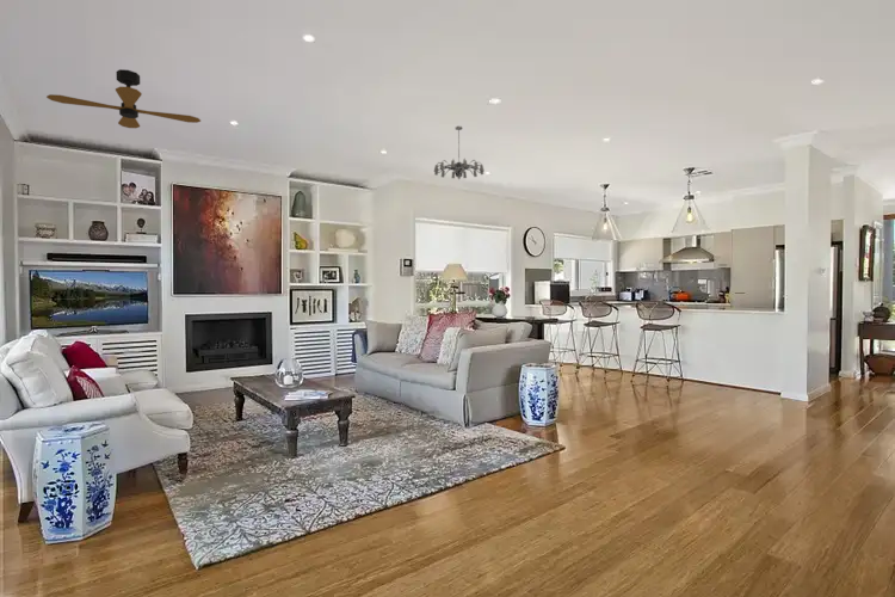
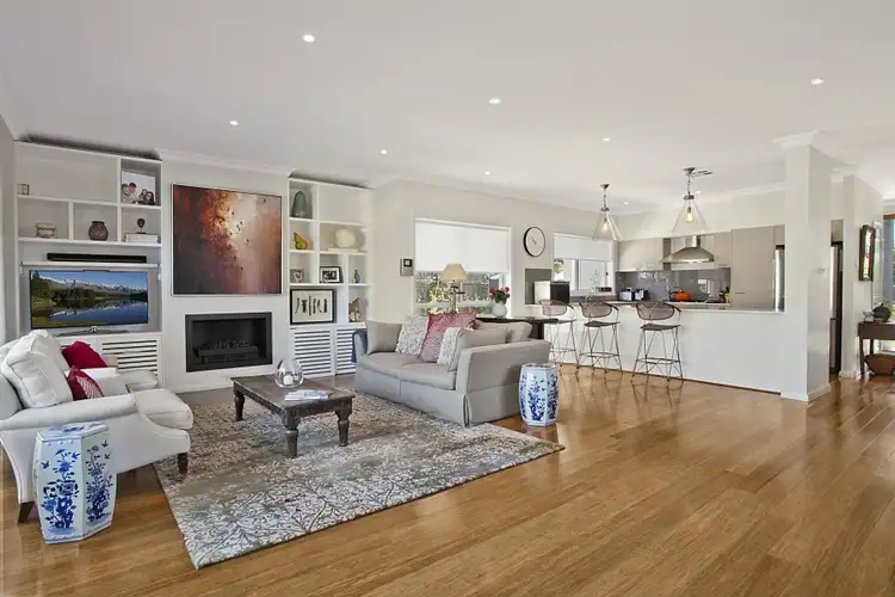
- chandelier (458, 153)
- ceiling fan (128, 94)
